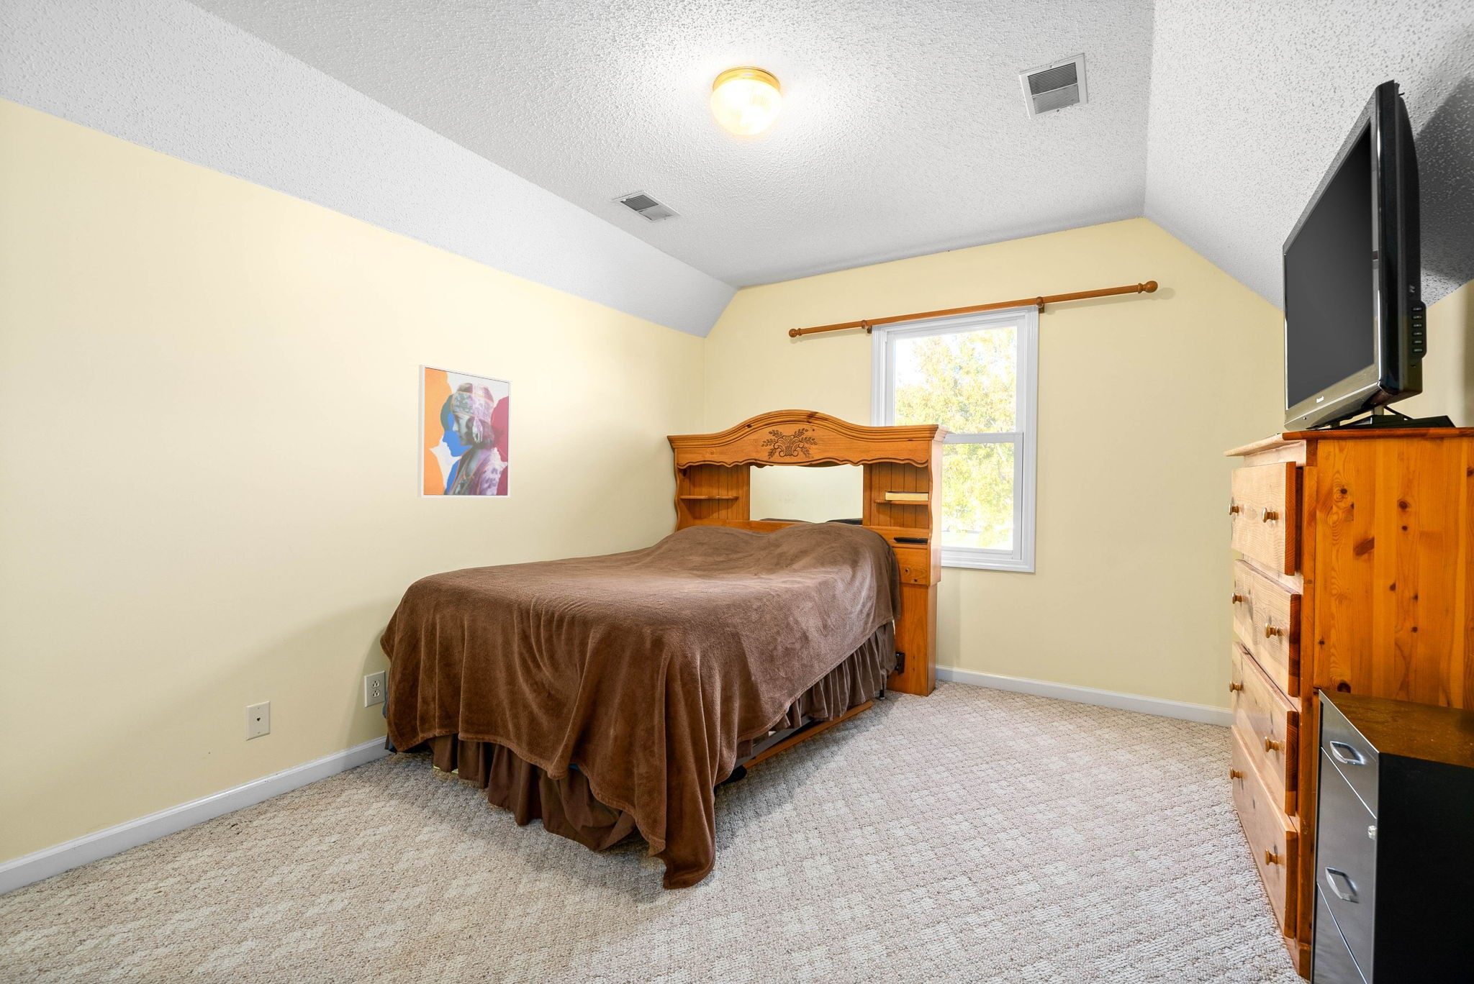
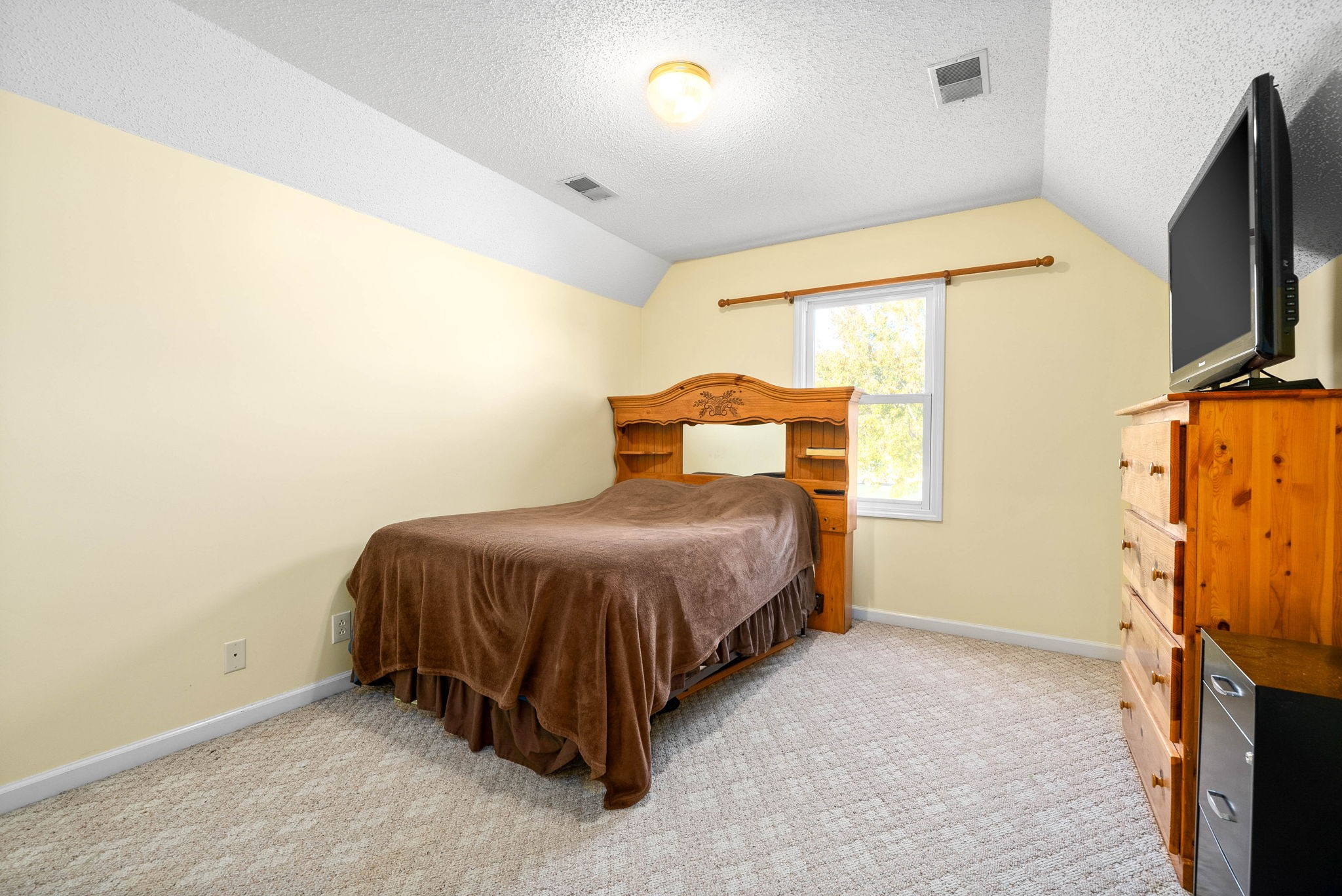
- wall art (467, 435)
